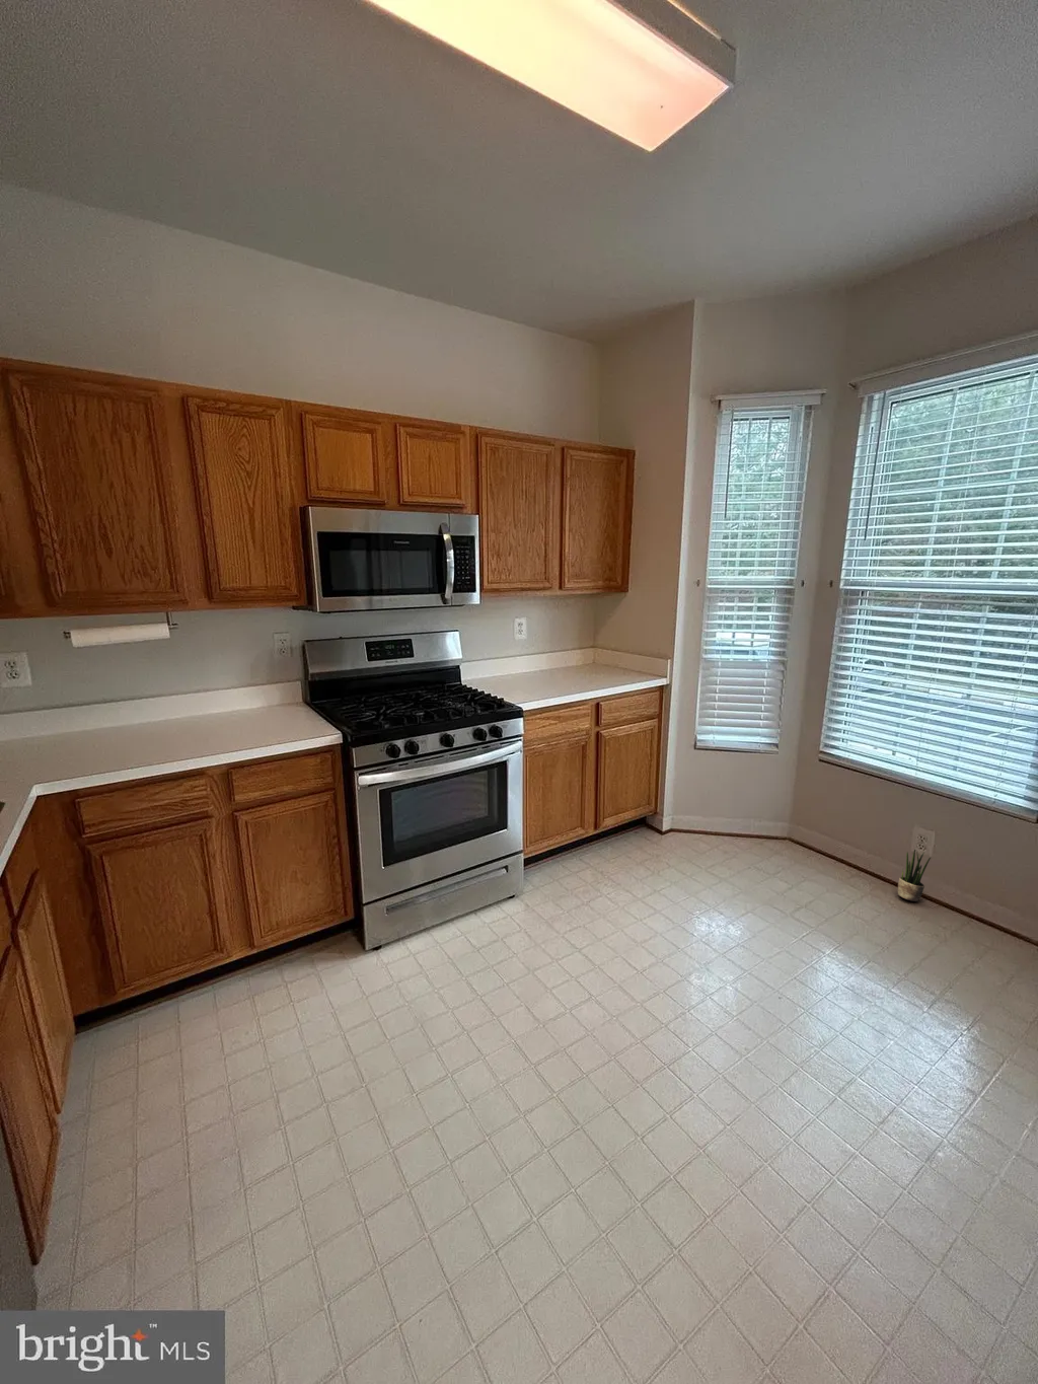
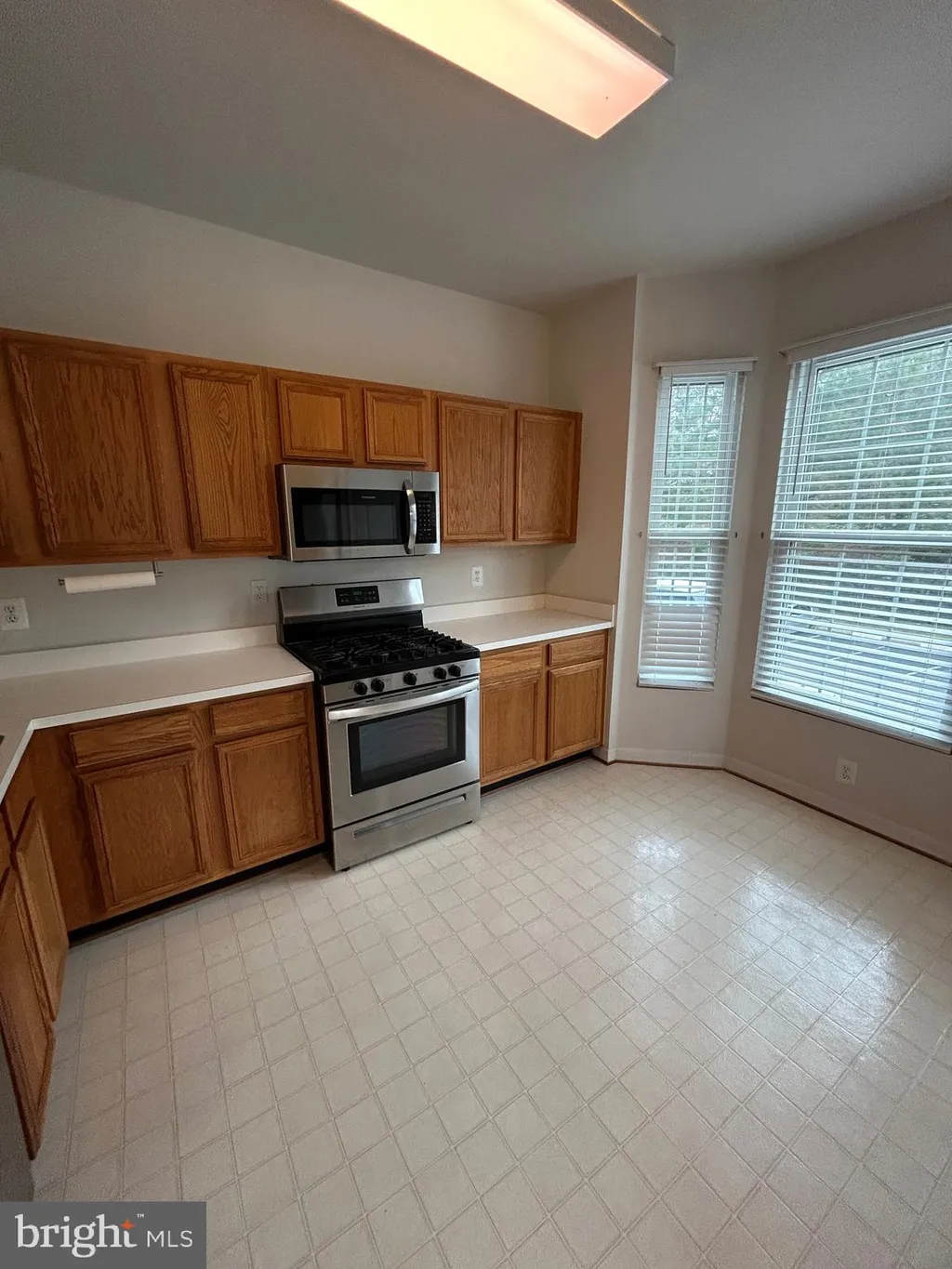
- potted plant (914, 872)
